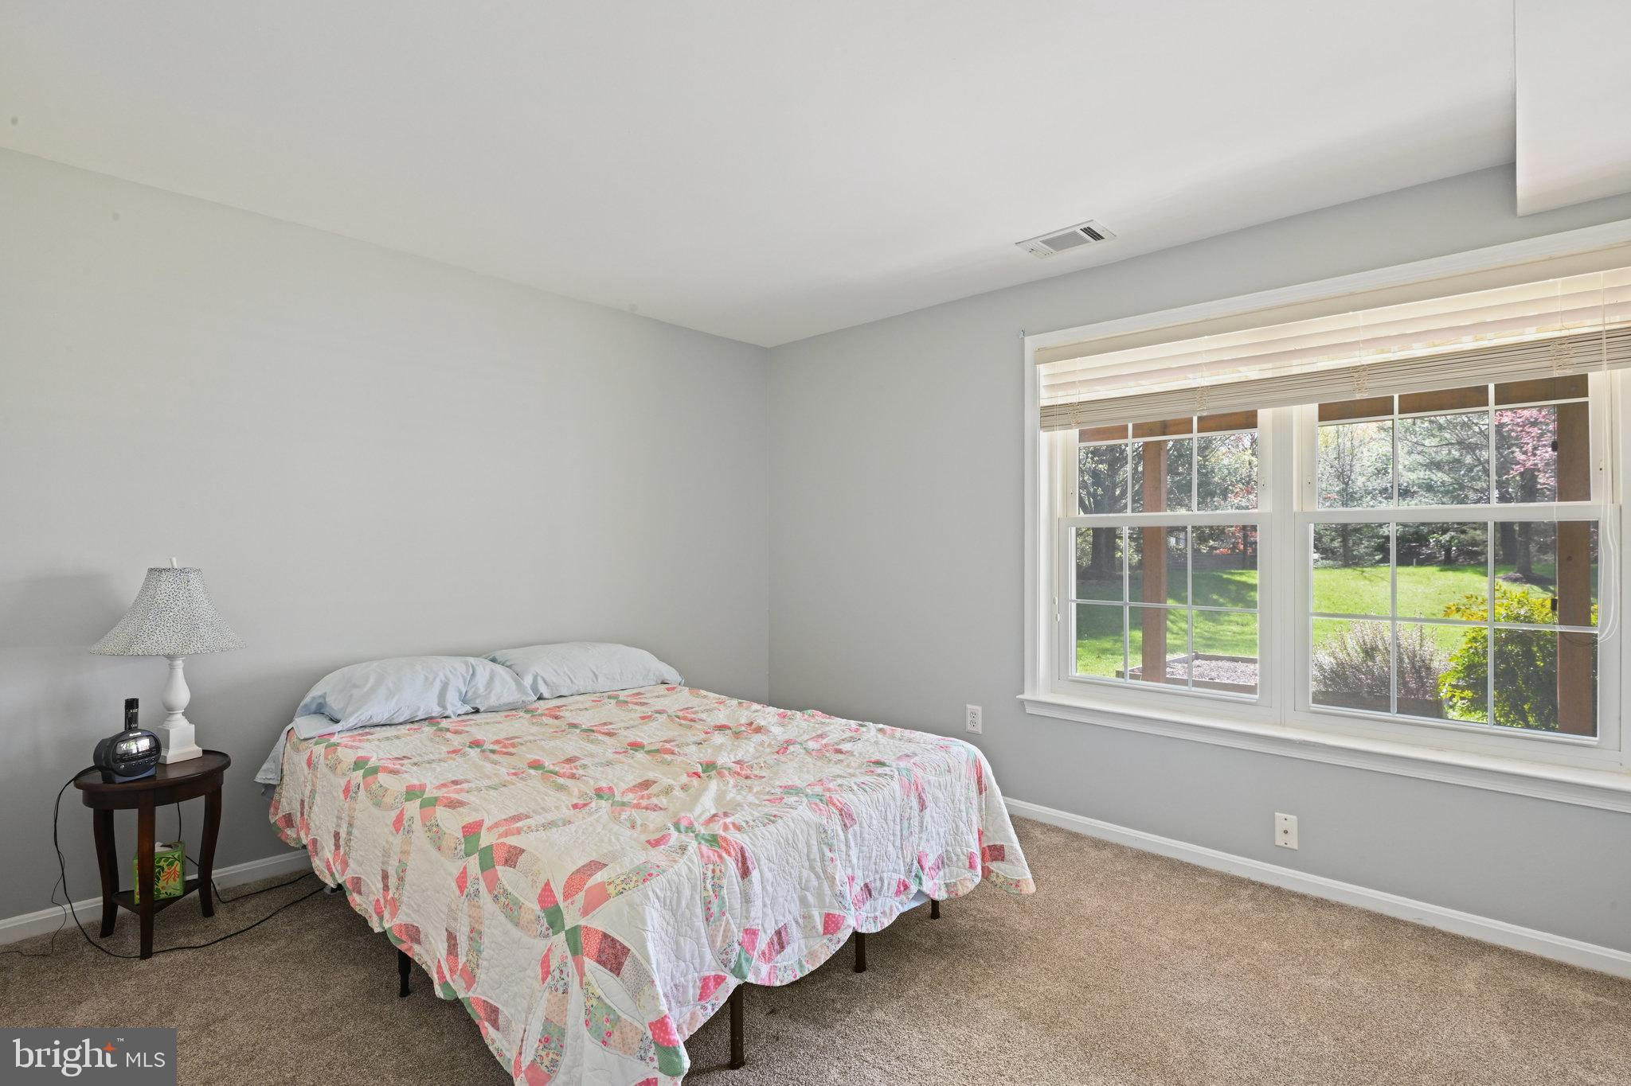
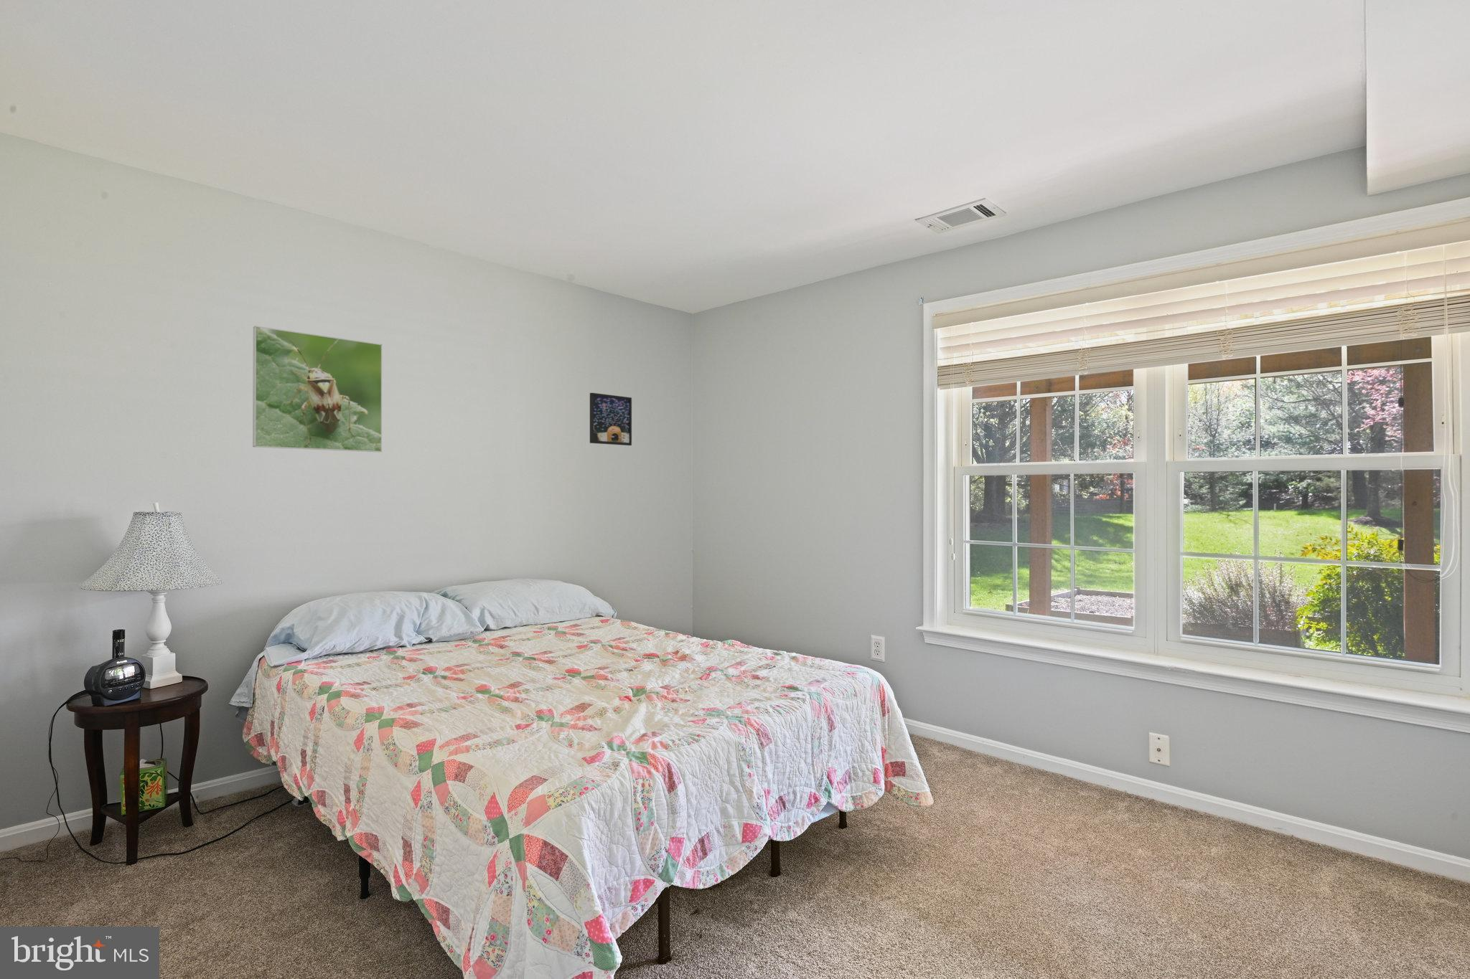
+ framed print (321, 392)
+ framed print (611, 420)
